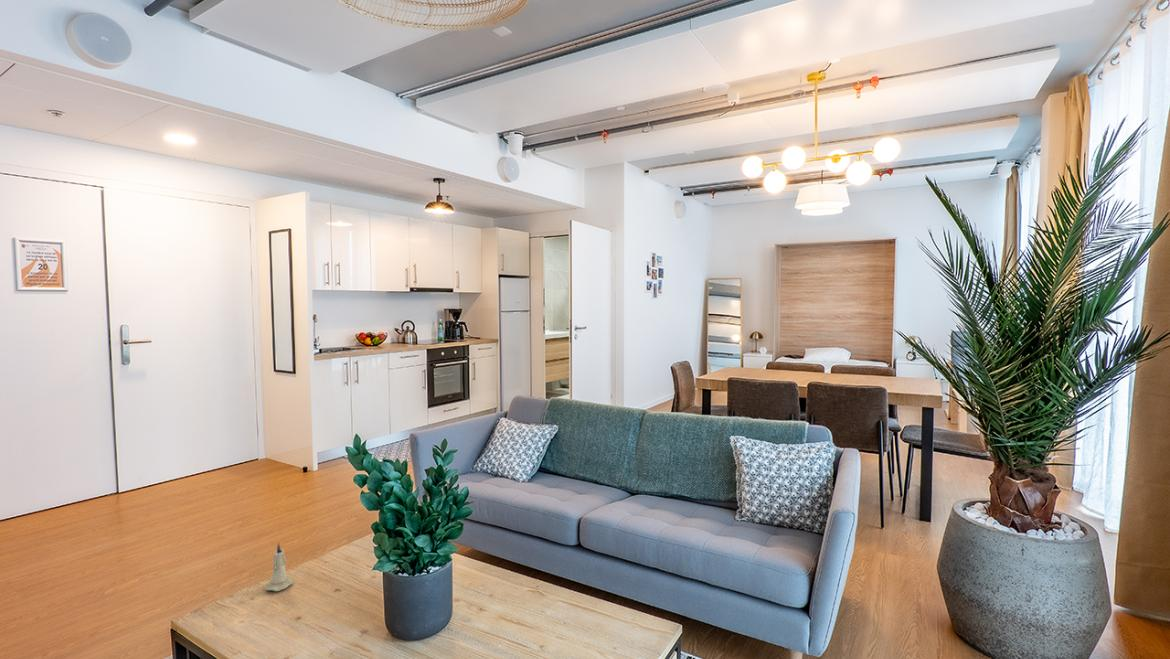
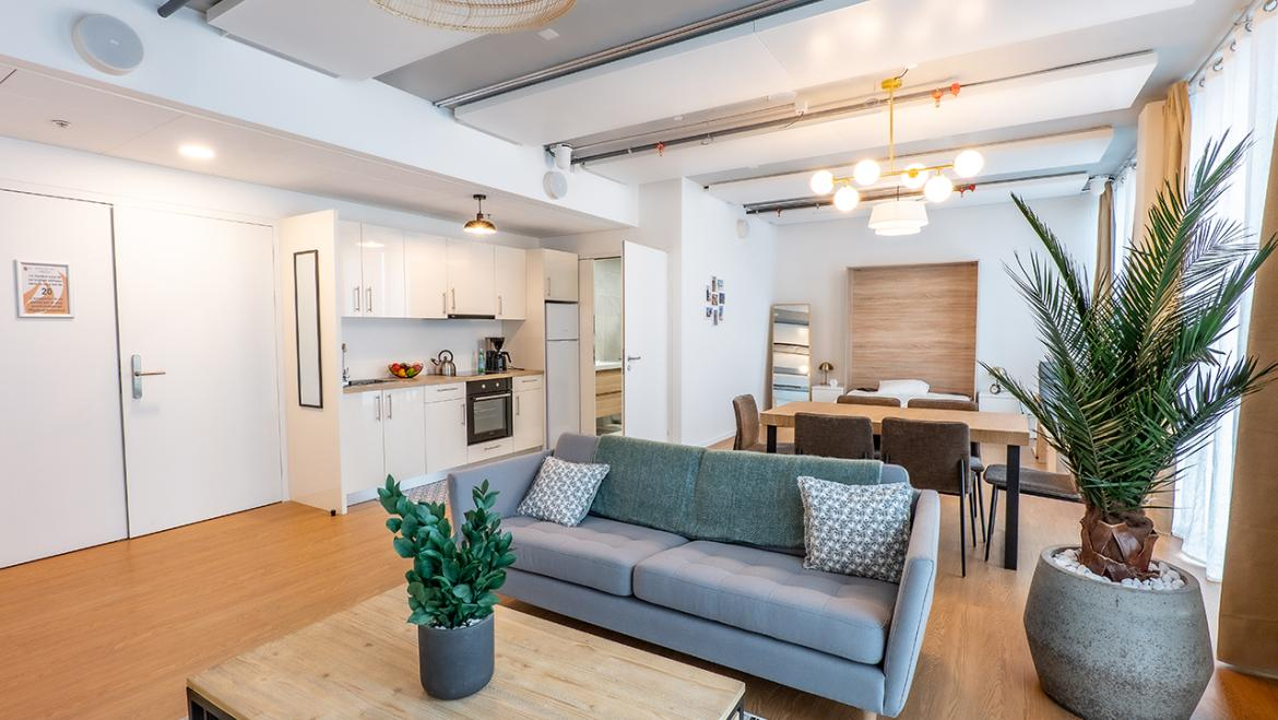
- candle (279, 563)
